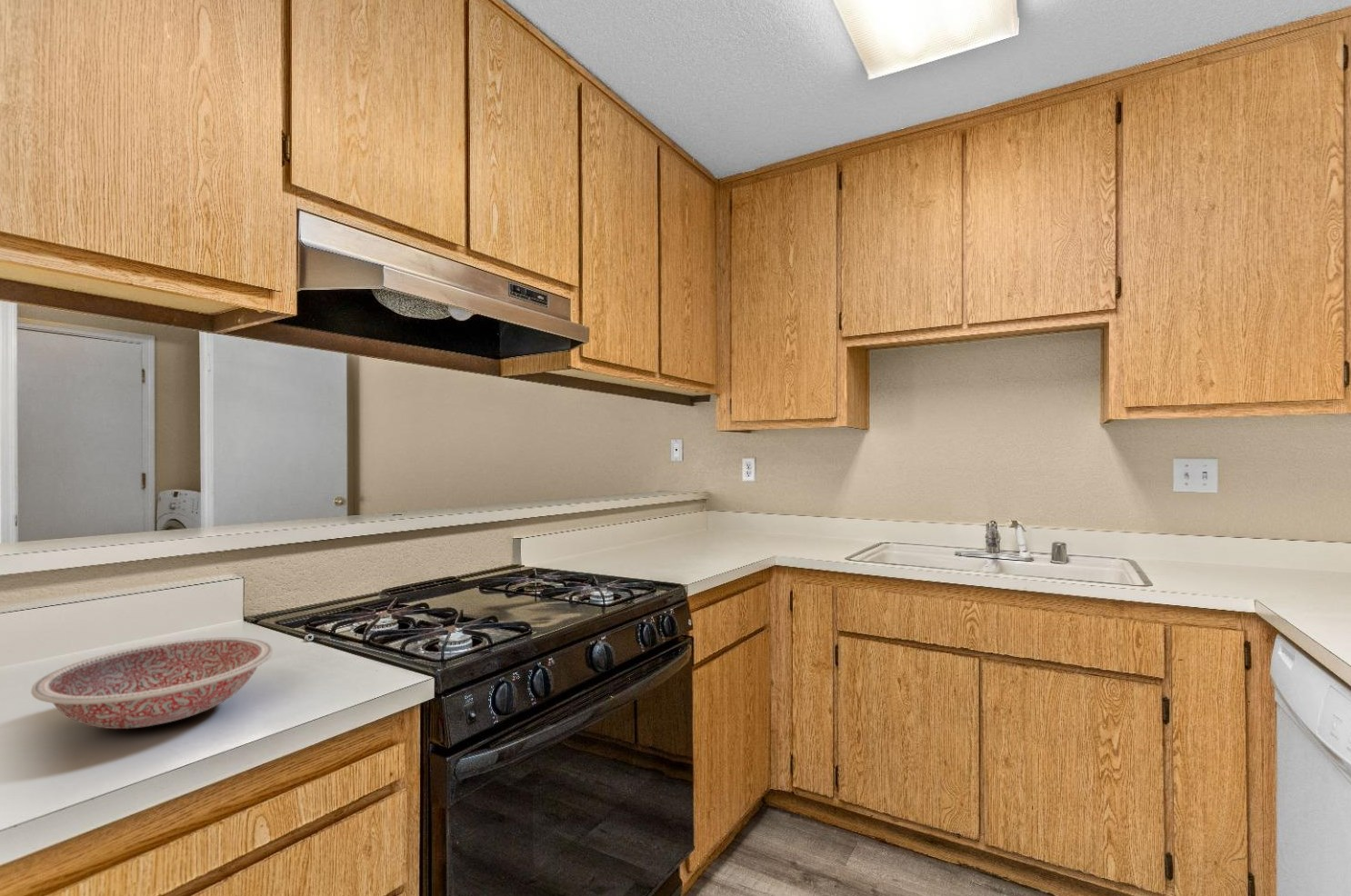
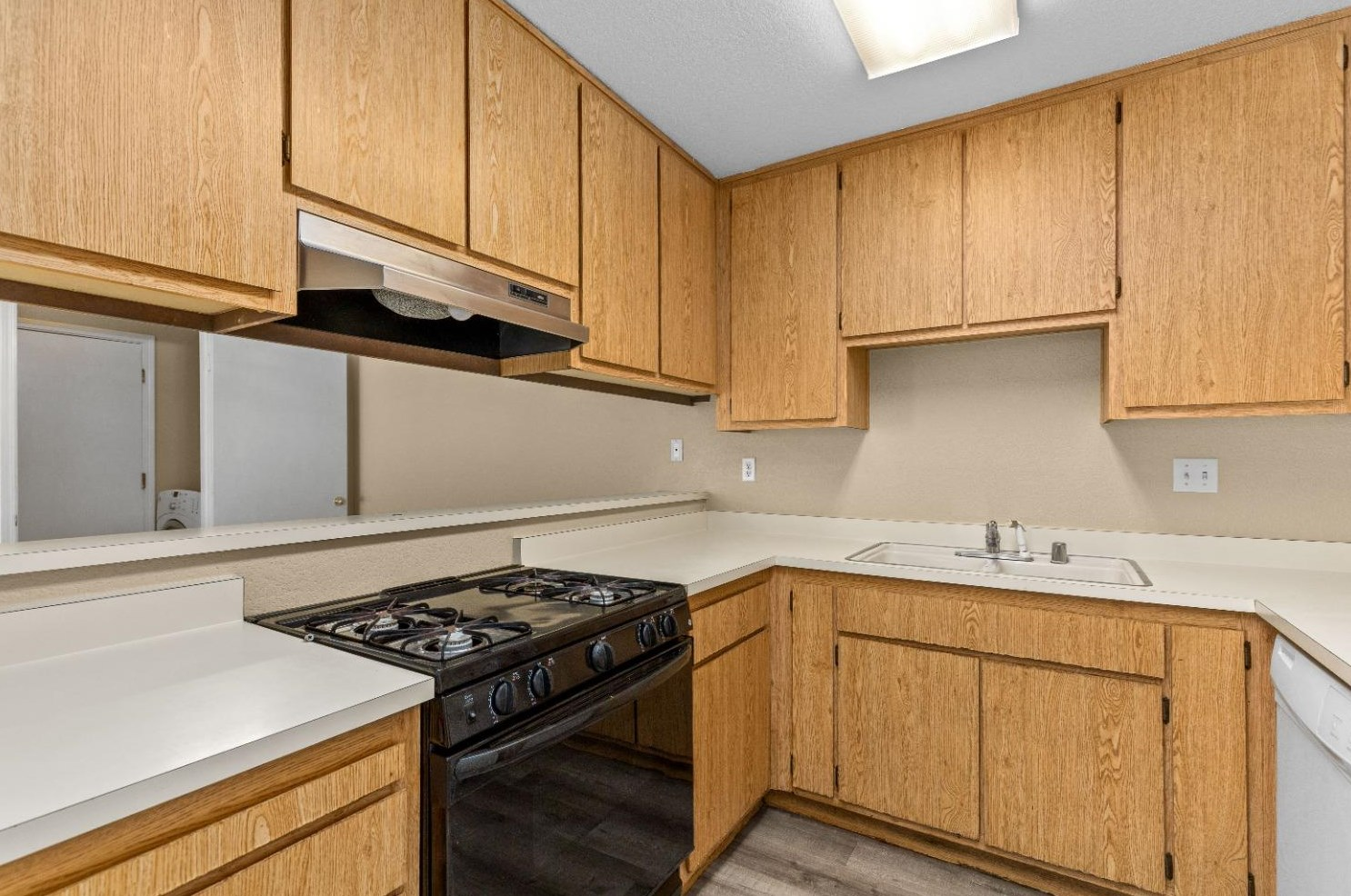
- bowl (163, 690)
